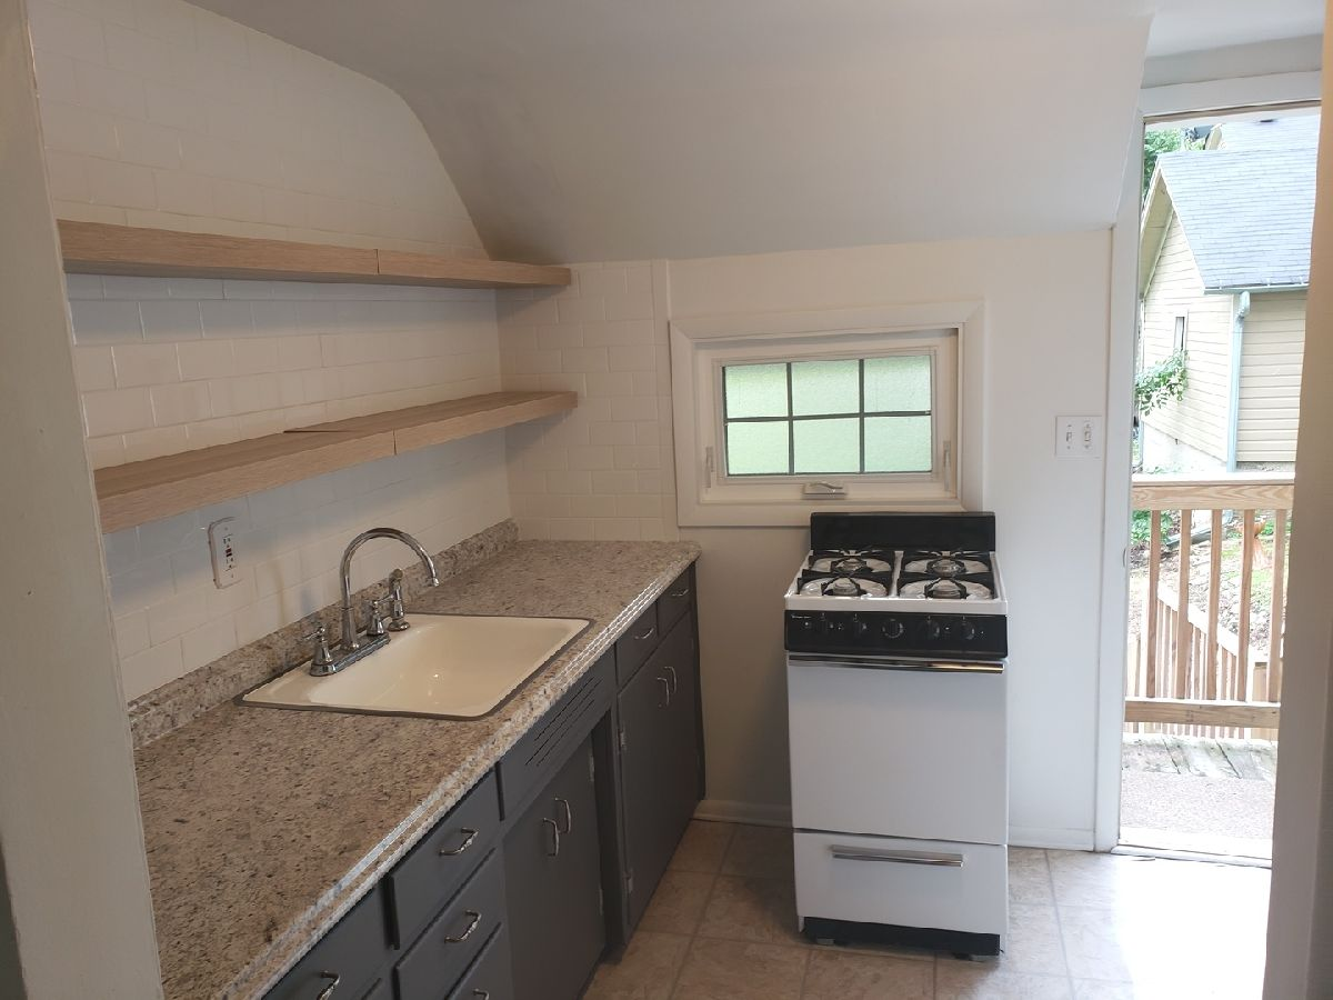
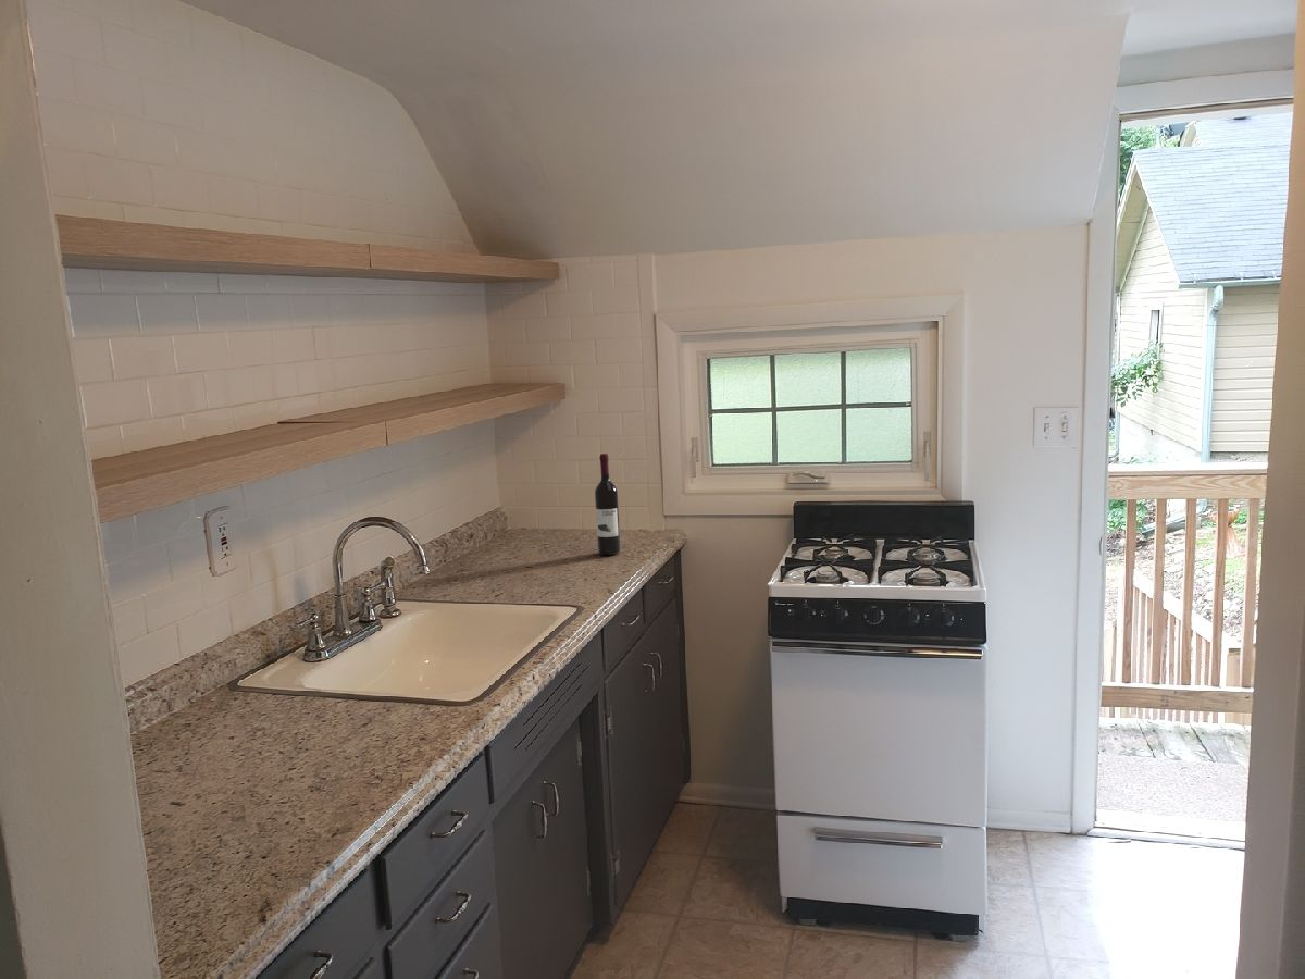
+ wine bottle (606, 504)
